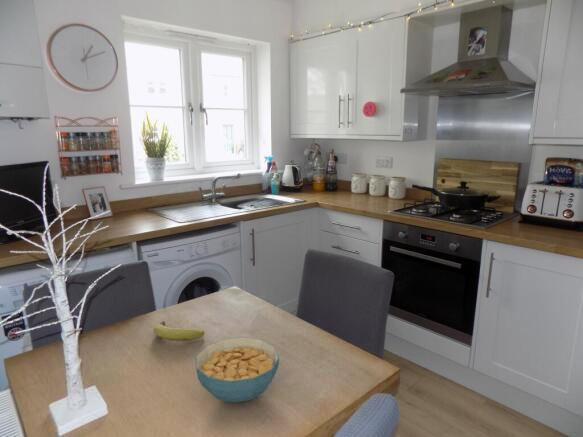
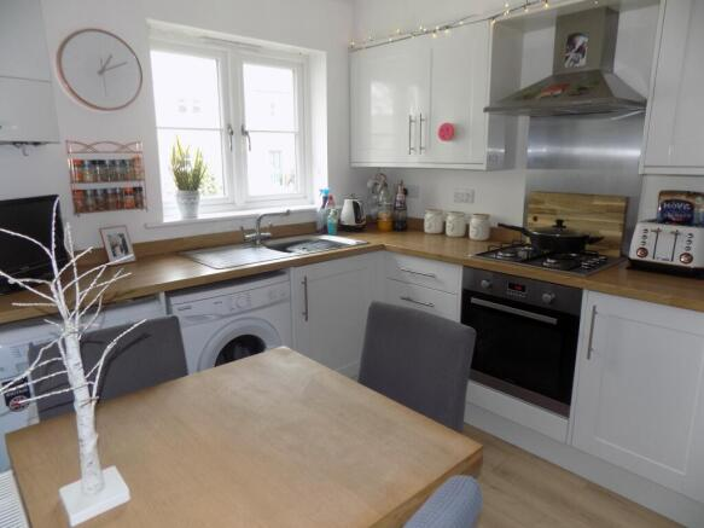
- fruit (174, 330)
- cereal bowl (237, 375)
